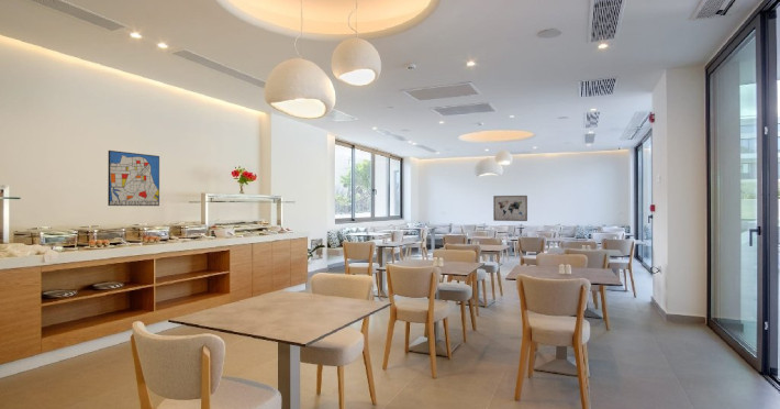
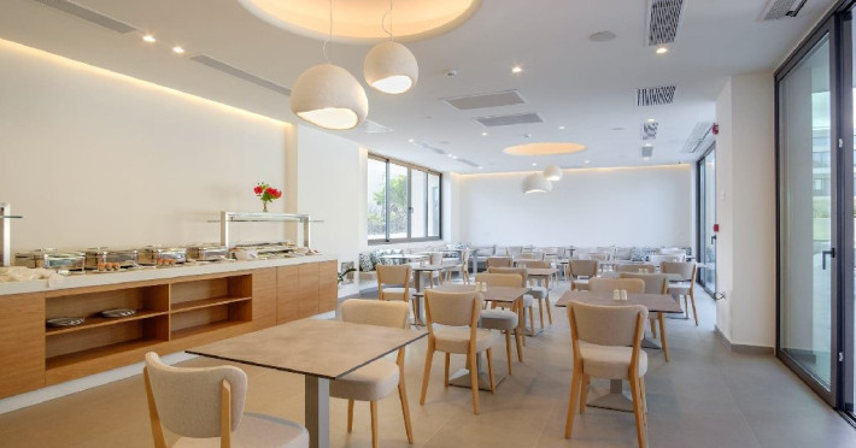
- wall art (510, 208)
- wall art (135, 179)
